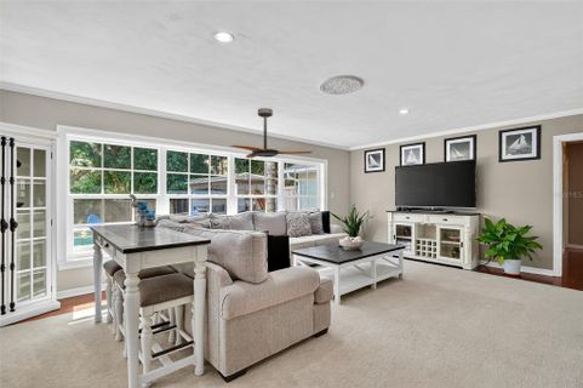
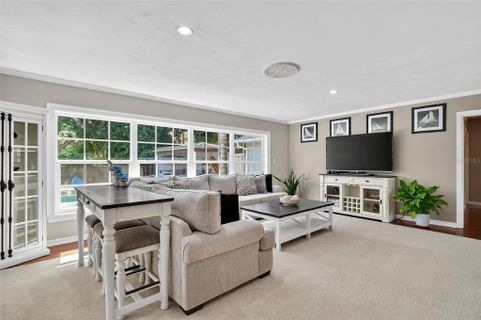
- ceiling fan (265, 133)
